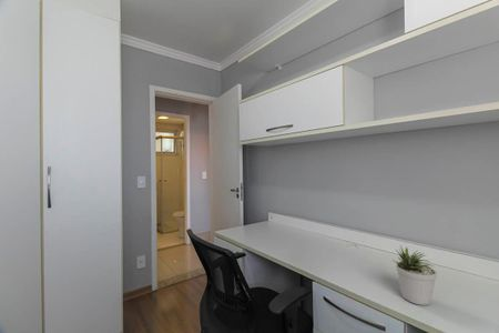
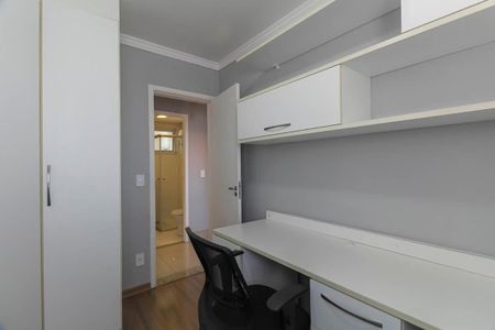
- potted plant (414, 272)
